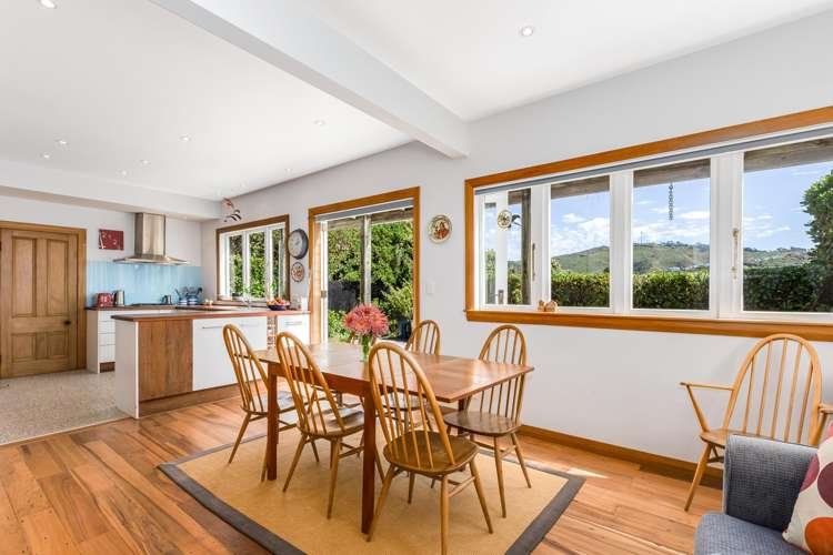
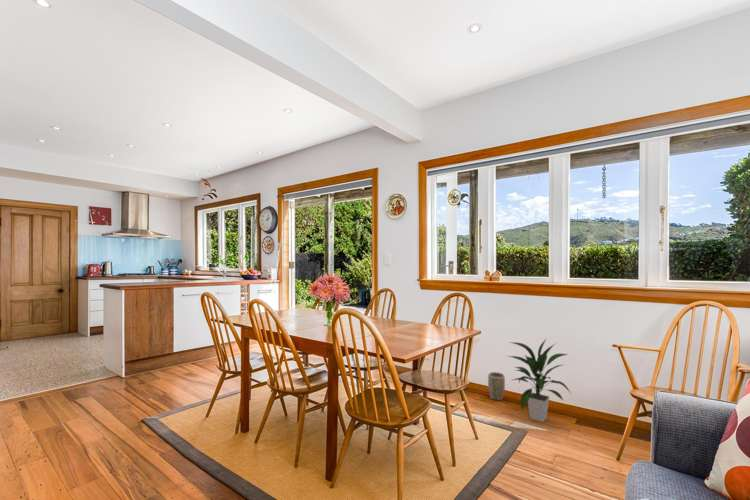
+ plant pot (496, 386)
+ indoor plant (536, 378)
